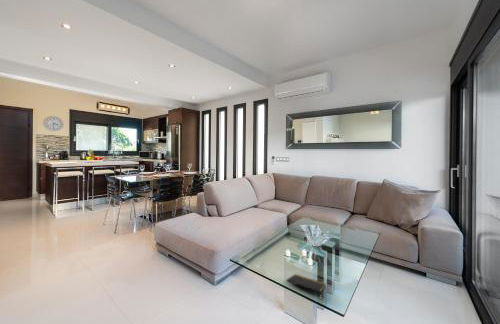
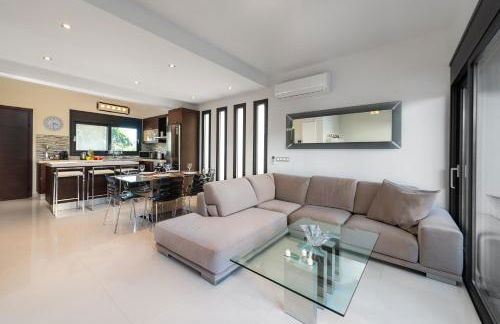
- notepad (306, 282)
